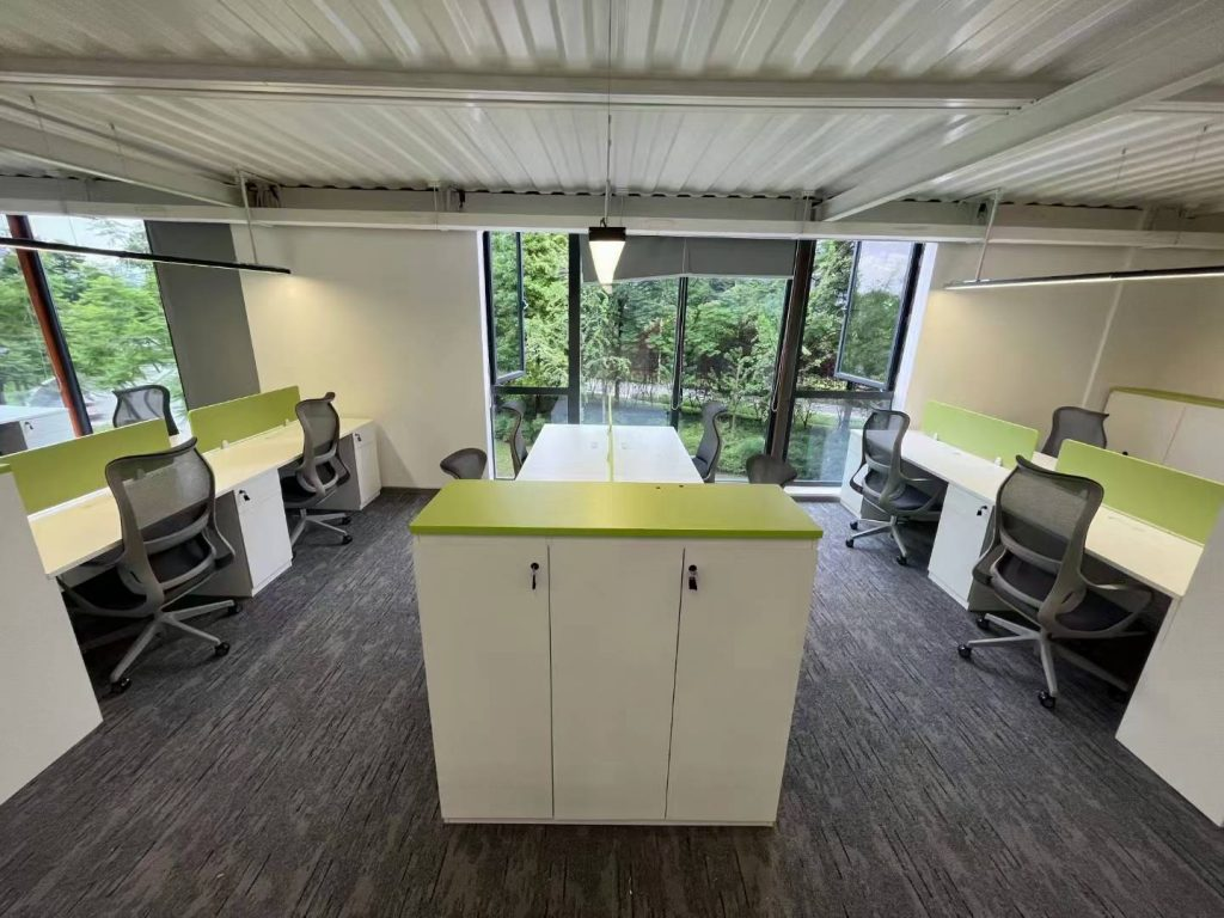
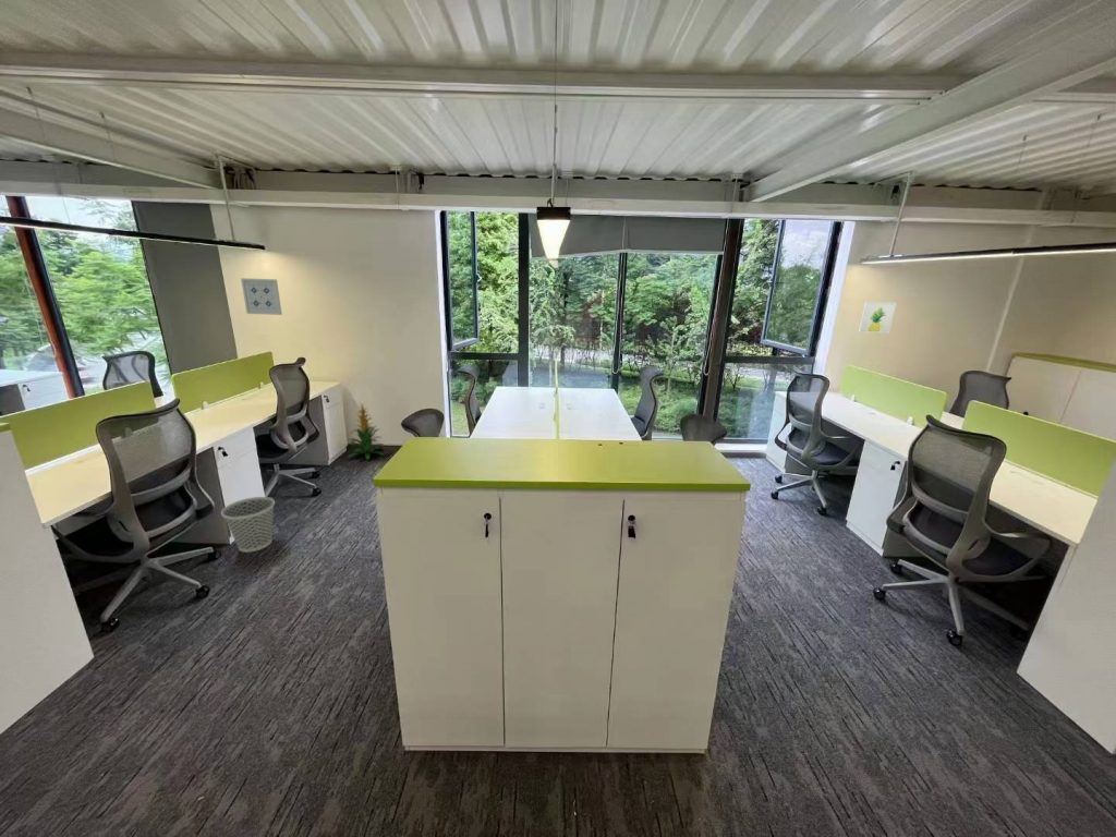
+ wastebasket (252, 525)
+ wall art (876, 317)
+ indoor plant (365, 428)
+ wall art (262, 296)
